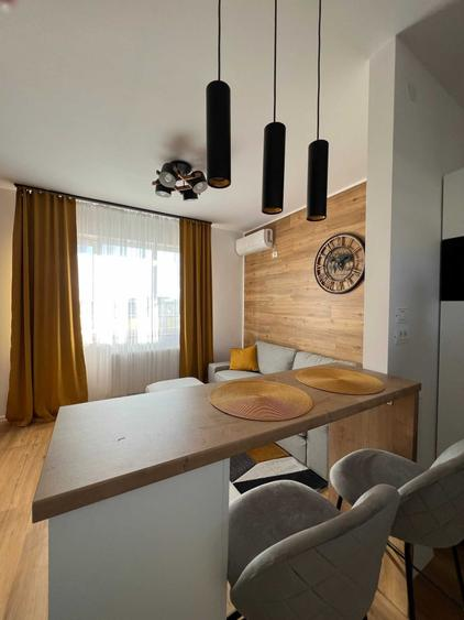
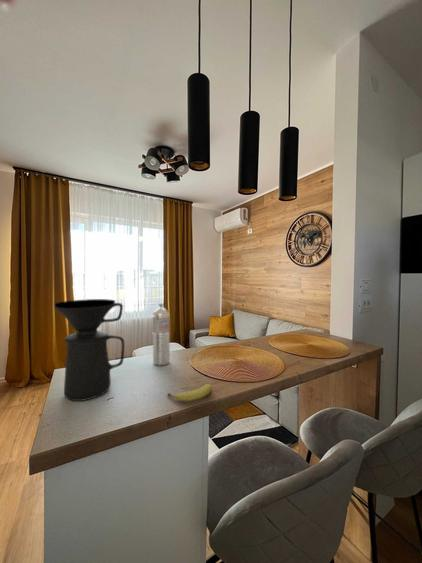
+ water bottle (161, 333)
+ coffee maker (87, 346)
+ fruit (192, 391)
